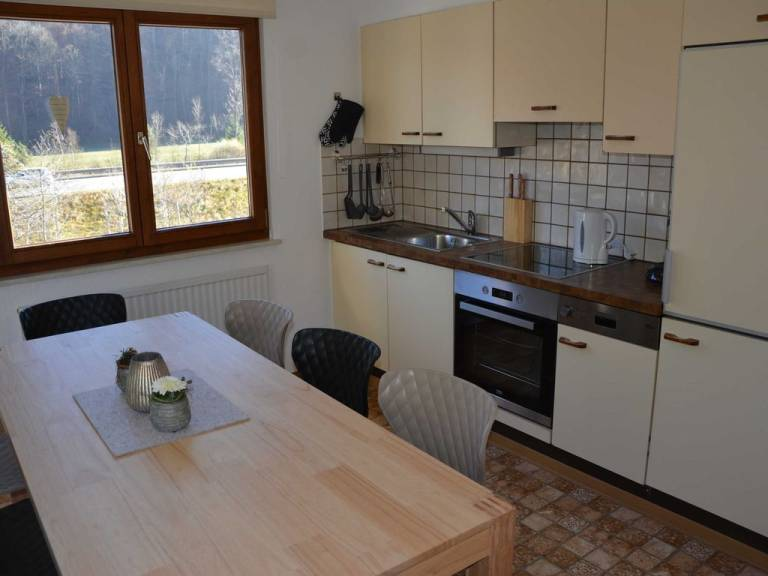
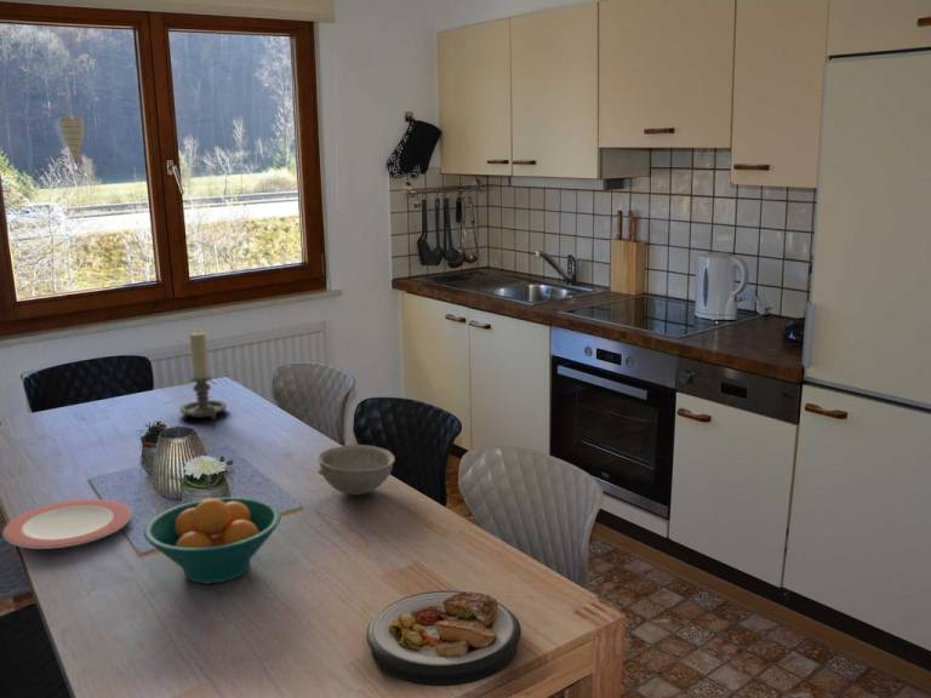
+ bowl (355, 473)
+ plate (68, 525)
+ fruit bowl (215, 534)
+ candle holder (201, 373)
+ plate (444, 628)
